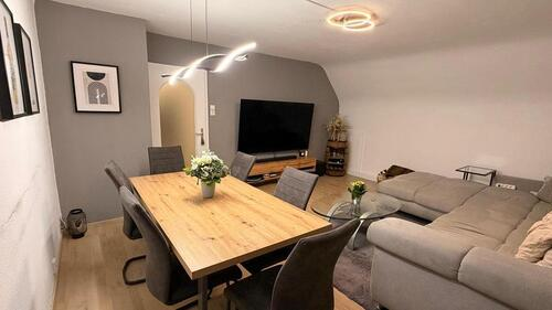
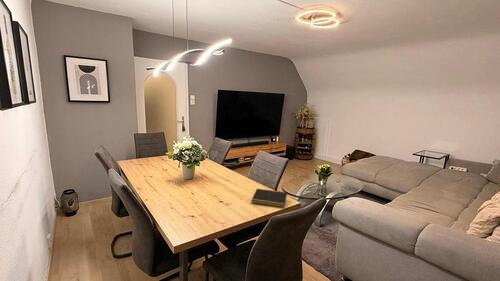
+ notepad (269, 197)
